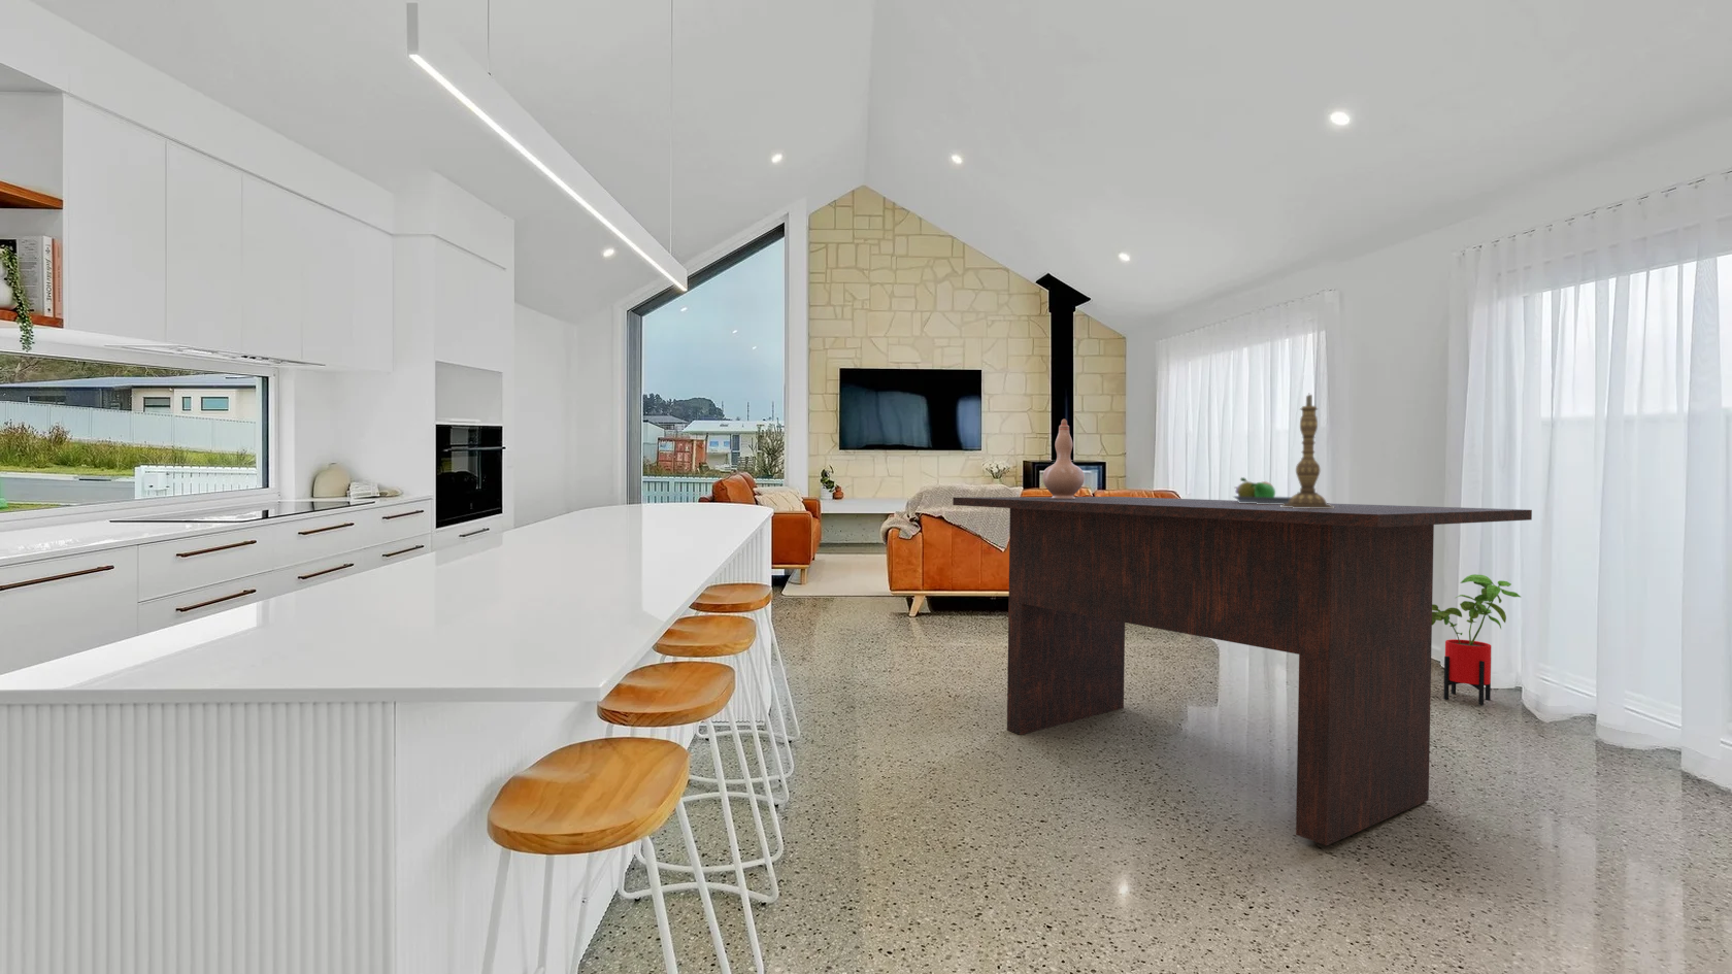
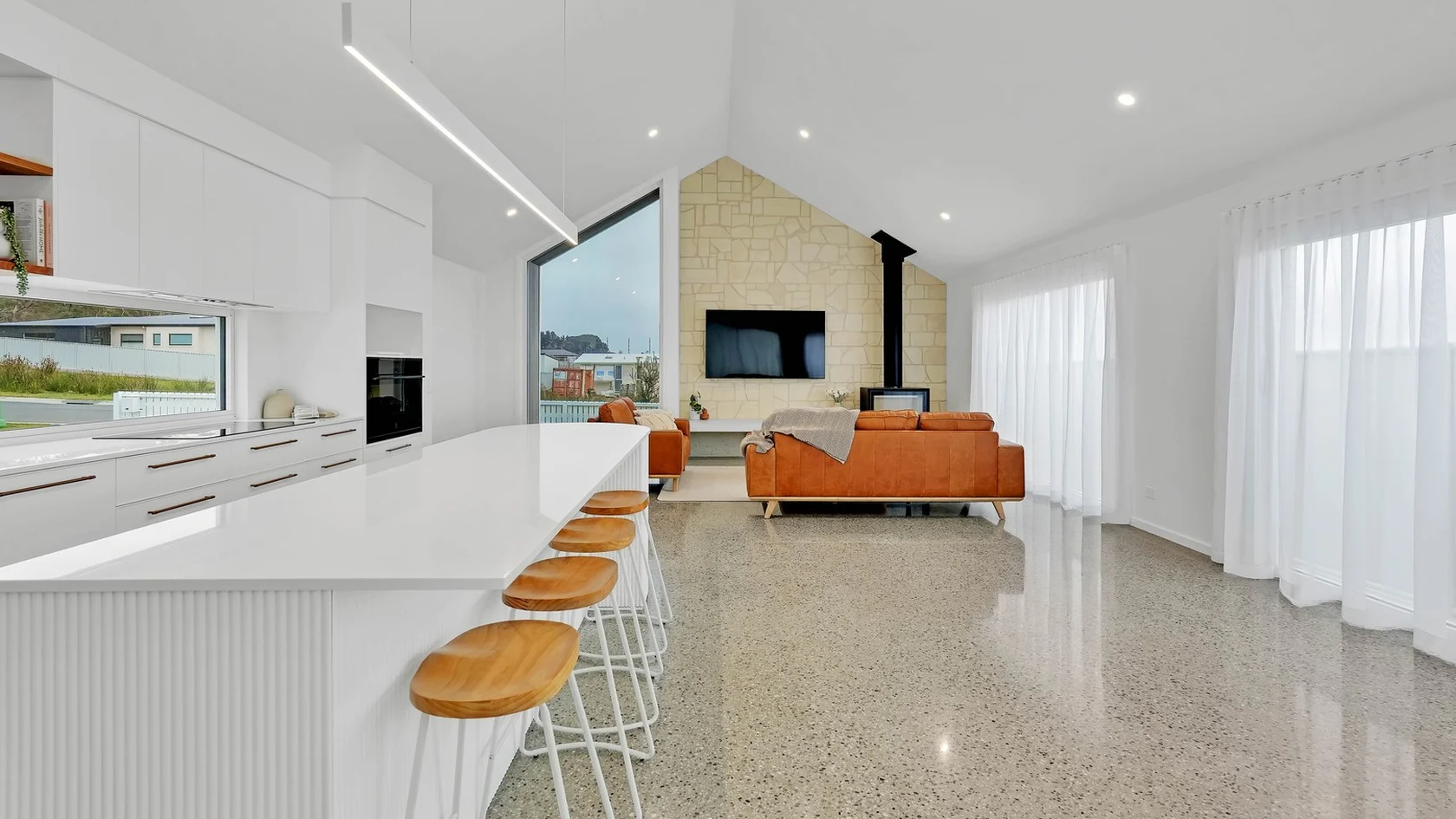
- house plant (1469, 636)
- candlestick (1307, 450)
- dining table (1203, 630)
- vase (1063, 458)
- fruit bowl (1265, 490)
